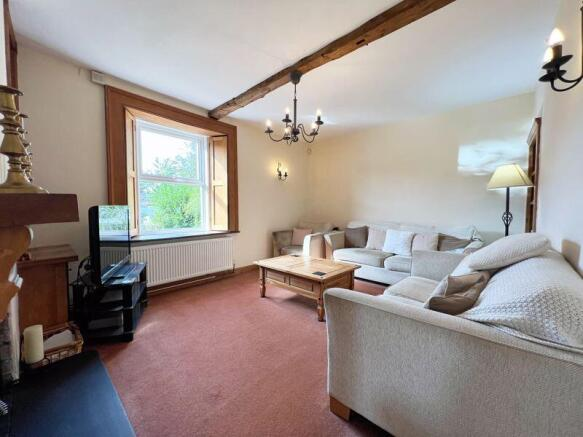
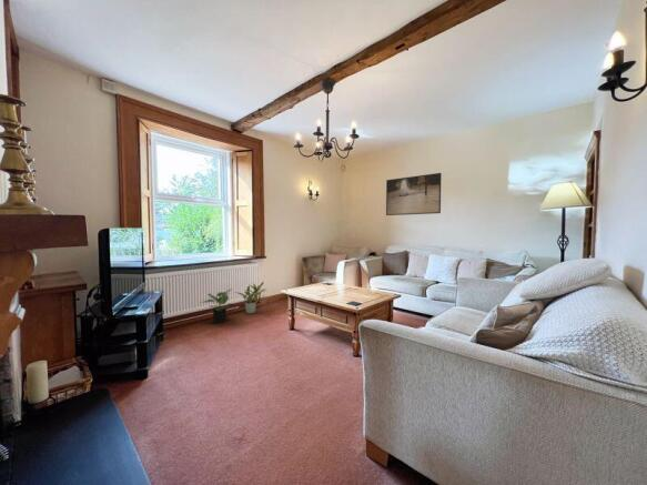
+ potted plant (219, 305)
+ potted plant (253, 297)
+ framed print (412, 195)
